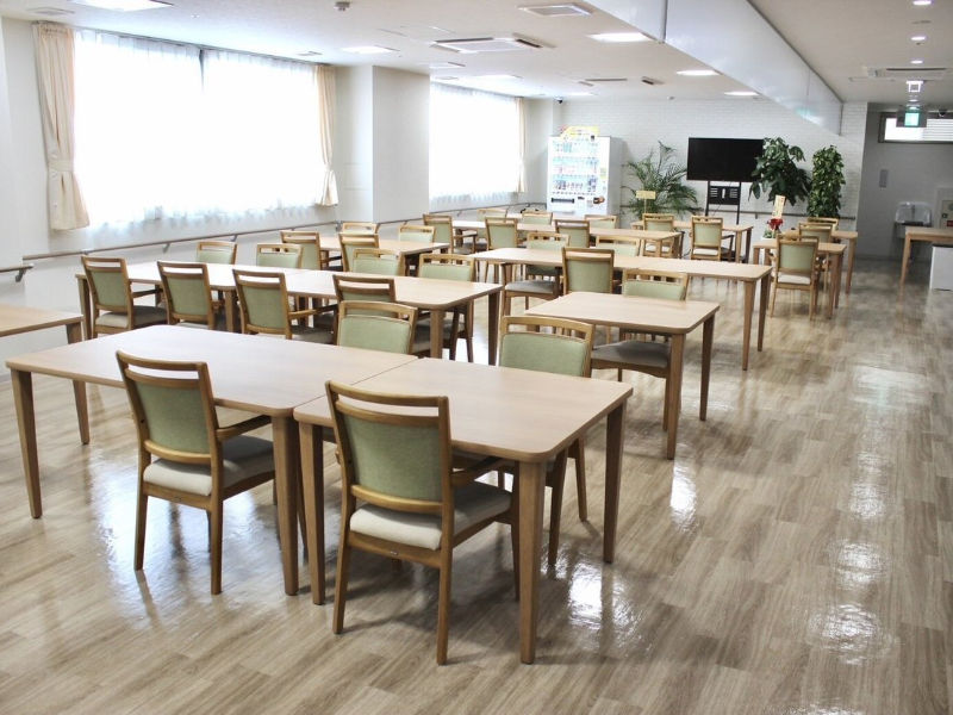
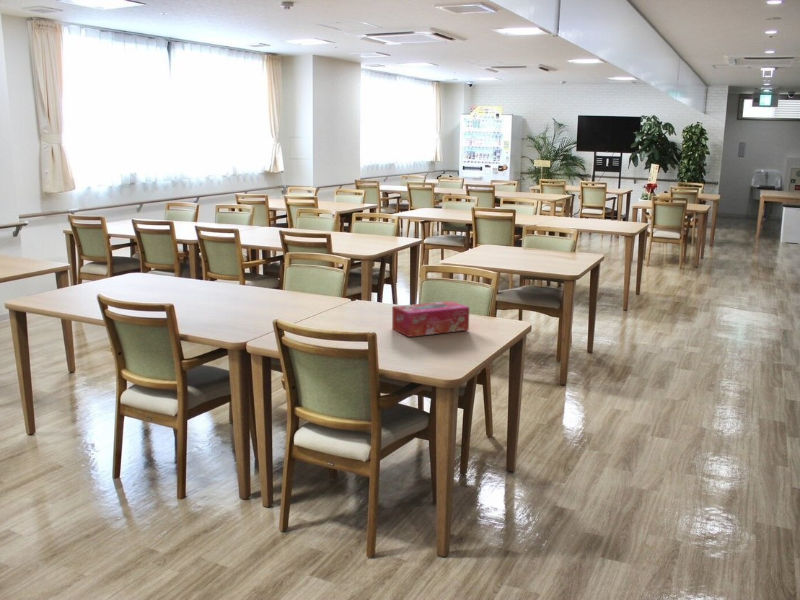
+ tissue box (430, 318)
